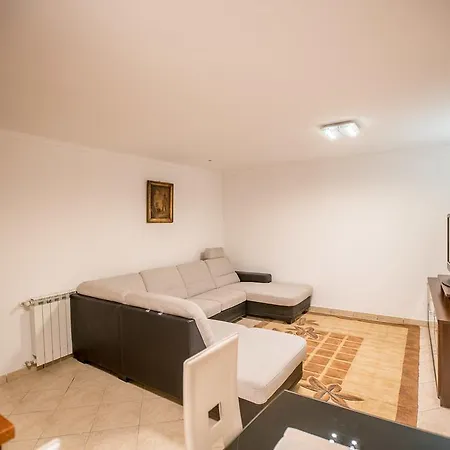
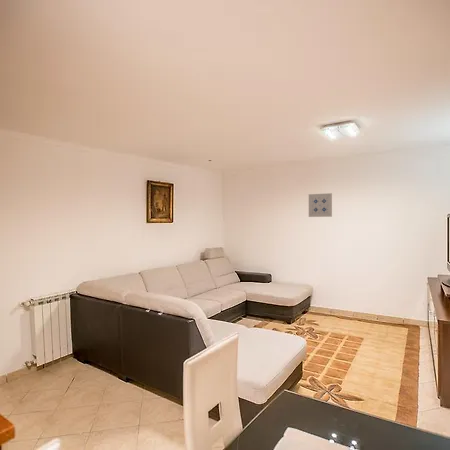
+ wall art (320, 205)
